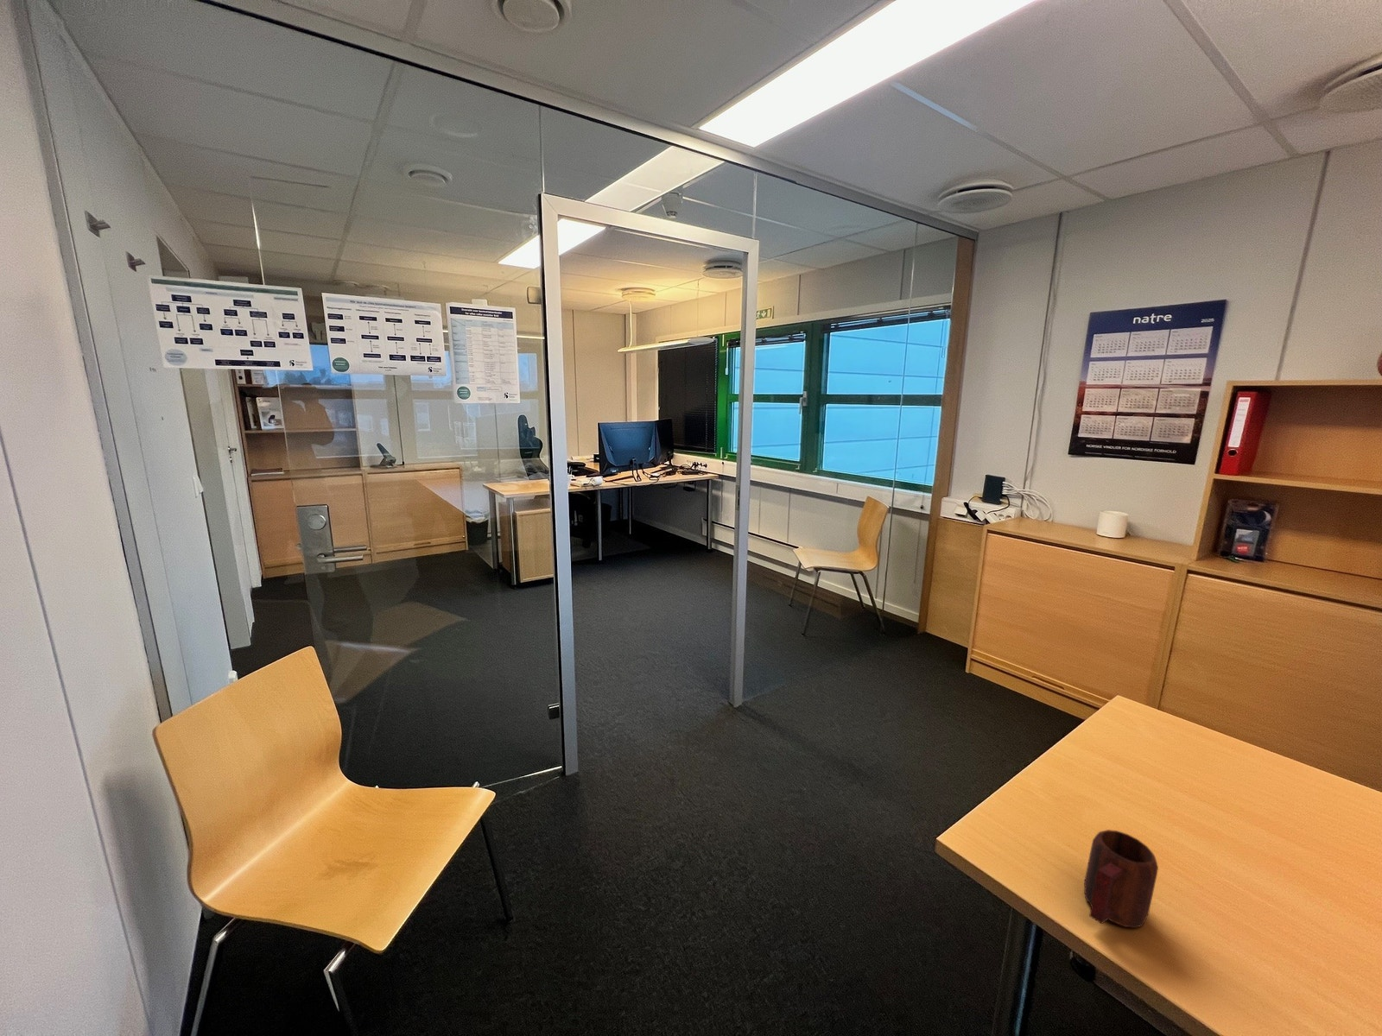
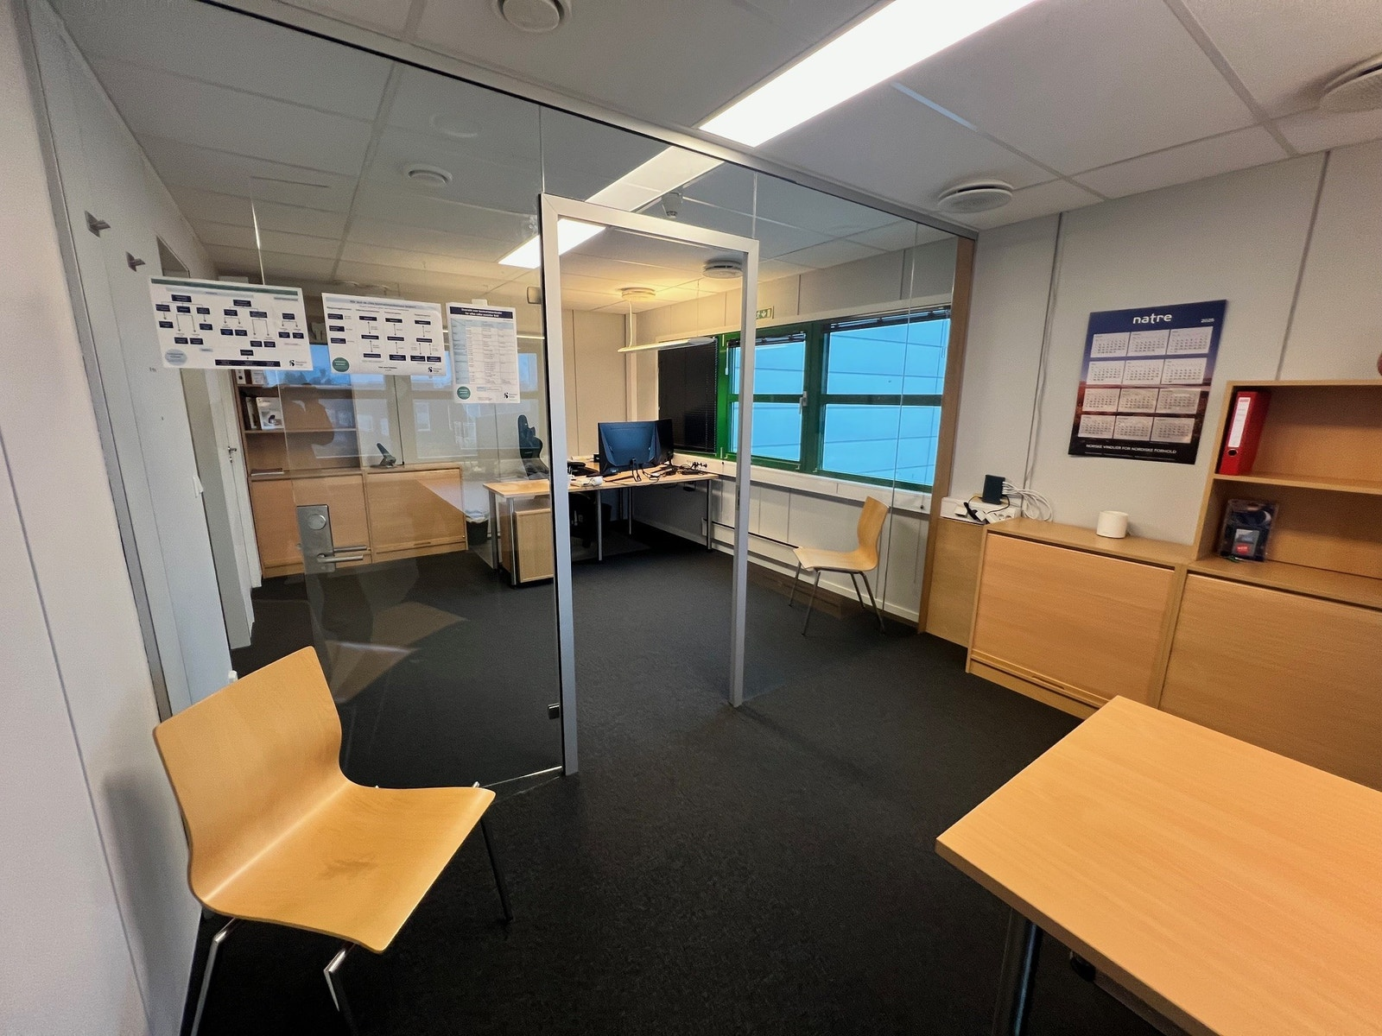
- mug (1114, 879)
